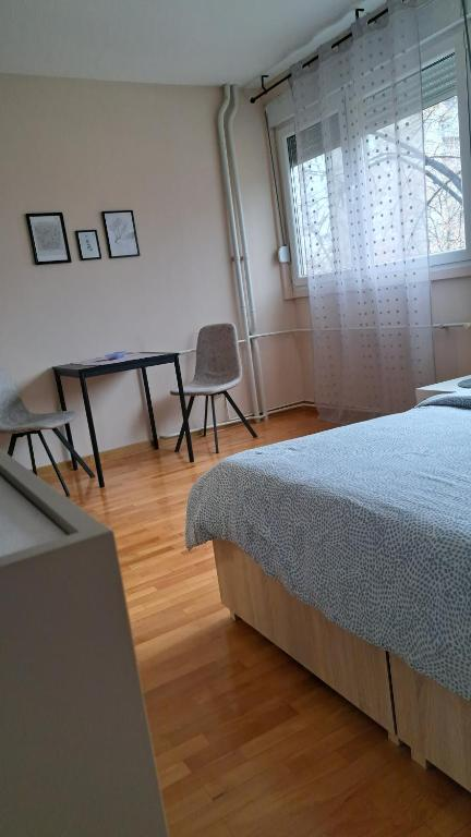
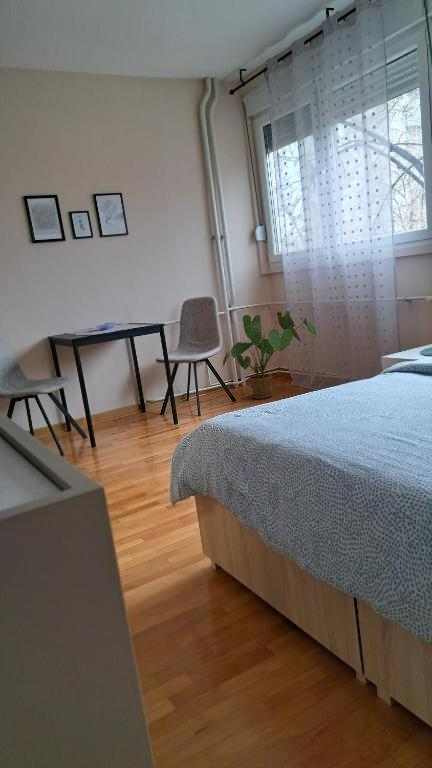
+ house plant (270, 354)
